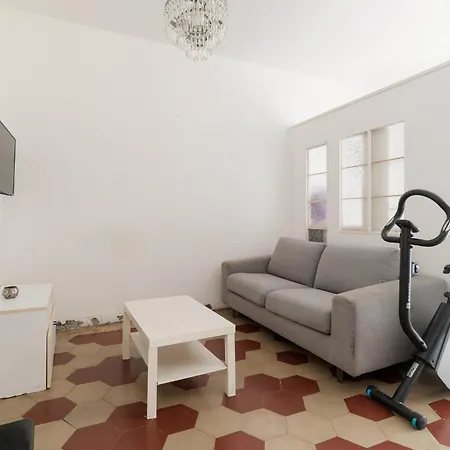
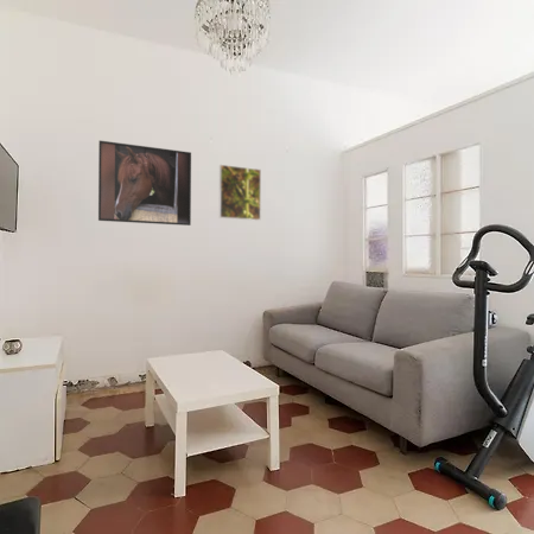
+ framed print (240, 192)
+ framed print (146, 184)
